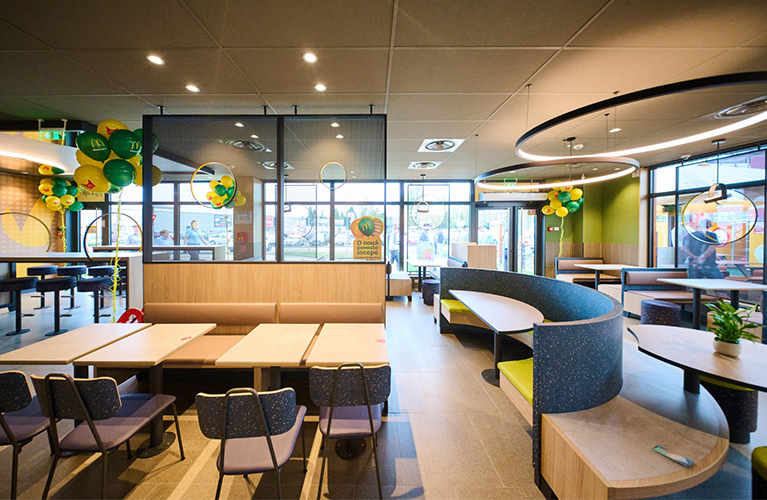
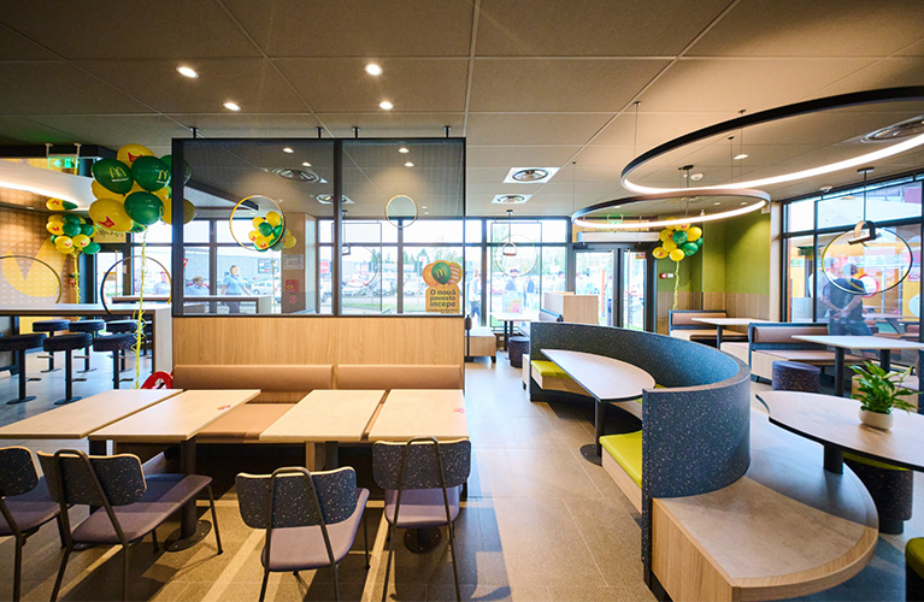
- smartphone (672, 455)
